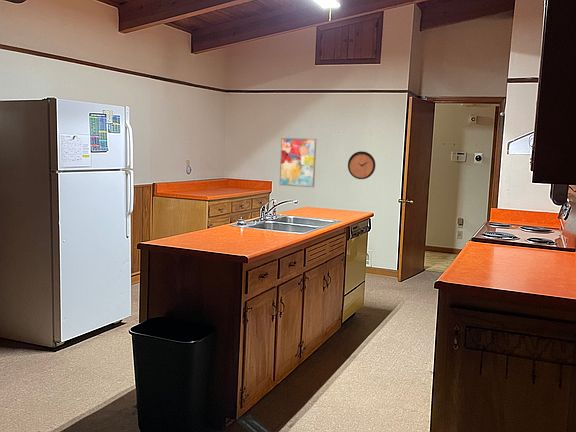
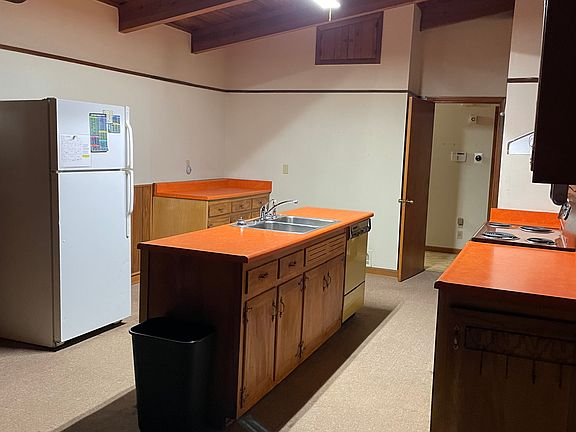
- wall art (297, 162)
- clock (361, 165)
